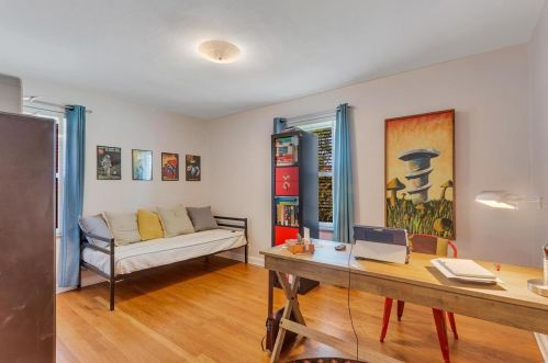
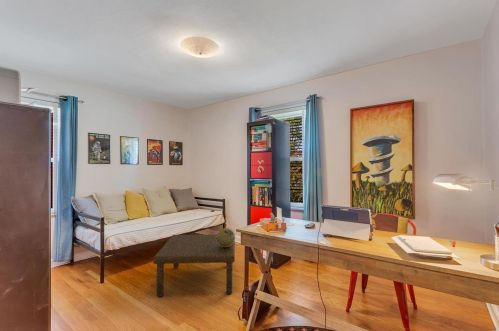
+ coffee table (199, 261)
+ decorative sphere (225, 237)
